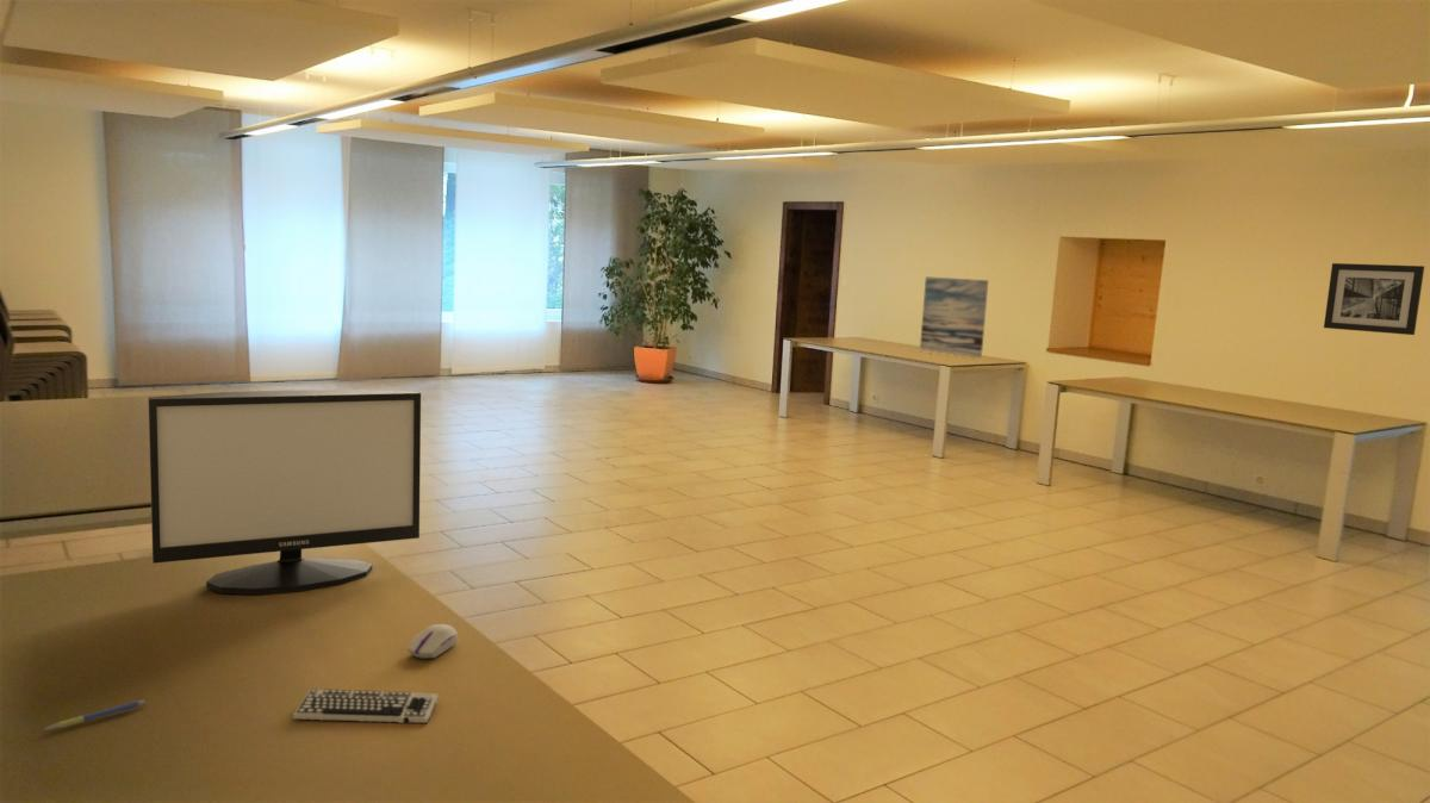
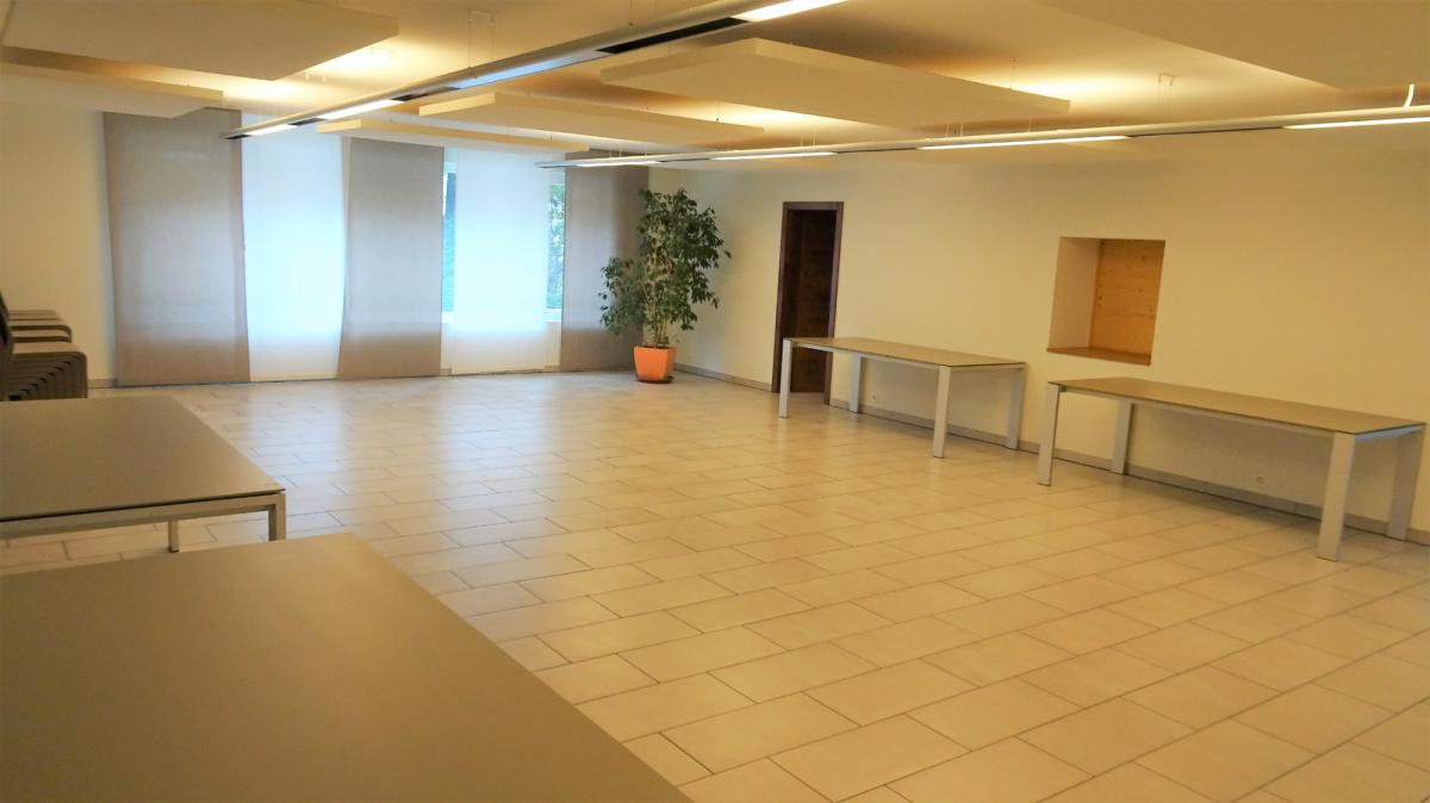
- monitor (291, 487)
- wall art (952, 317)
- pen (95, 715)
- keyboard (367, 704)
- computer mouse (434, 639)
- wall art (1372, 298)
